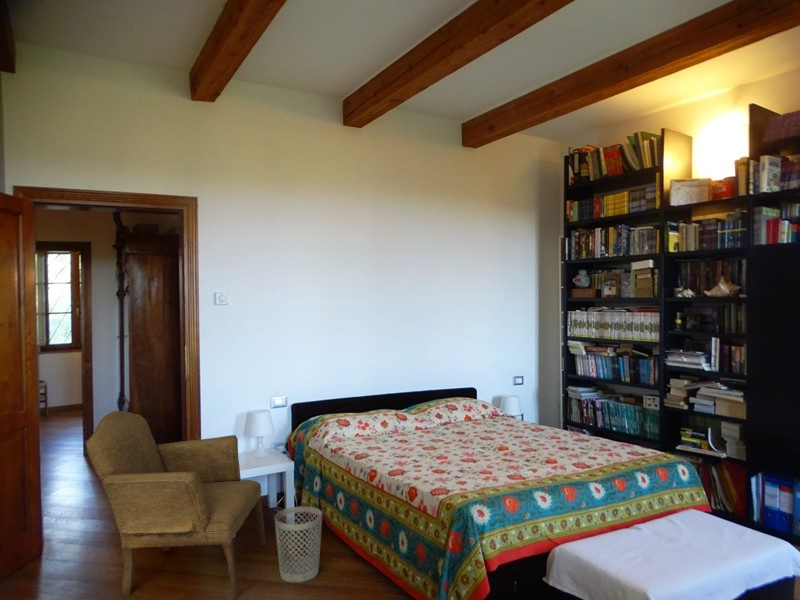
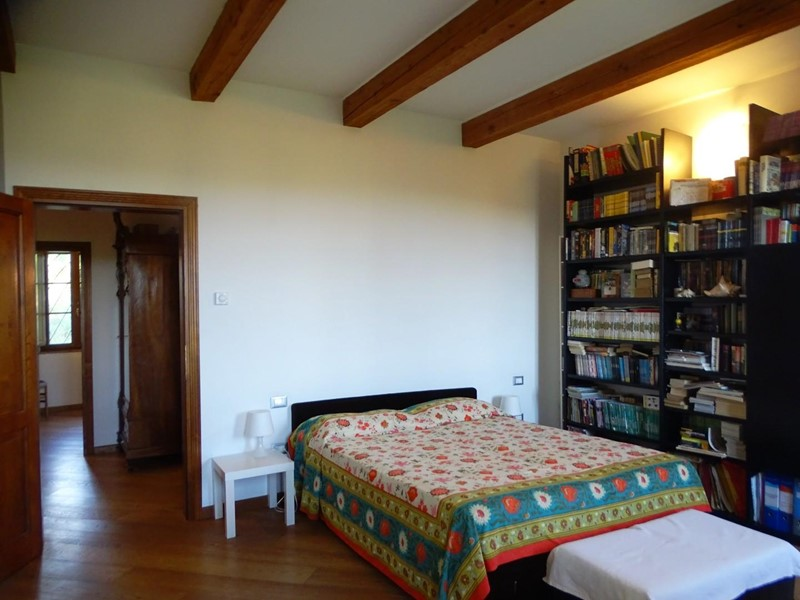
- armchair (176, 492)
- wastebasket (299, 544)
